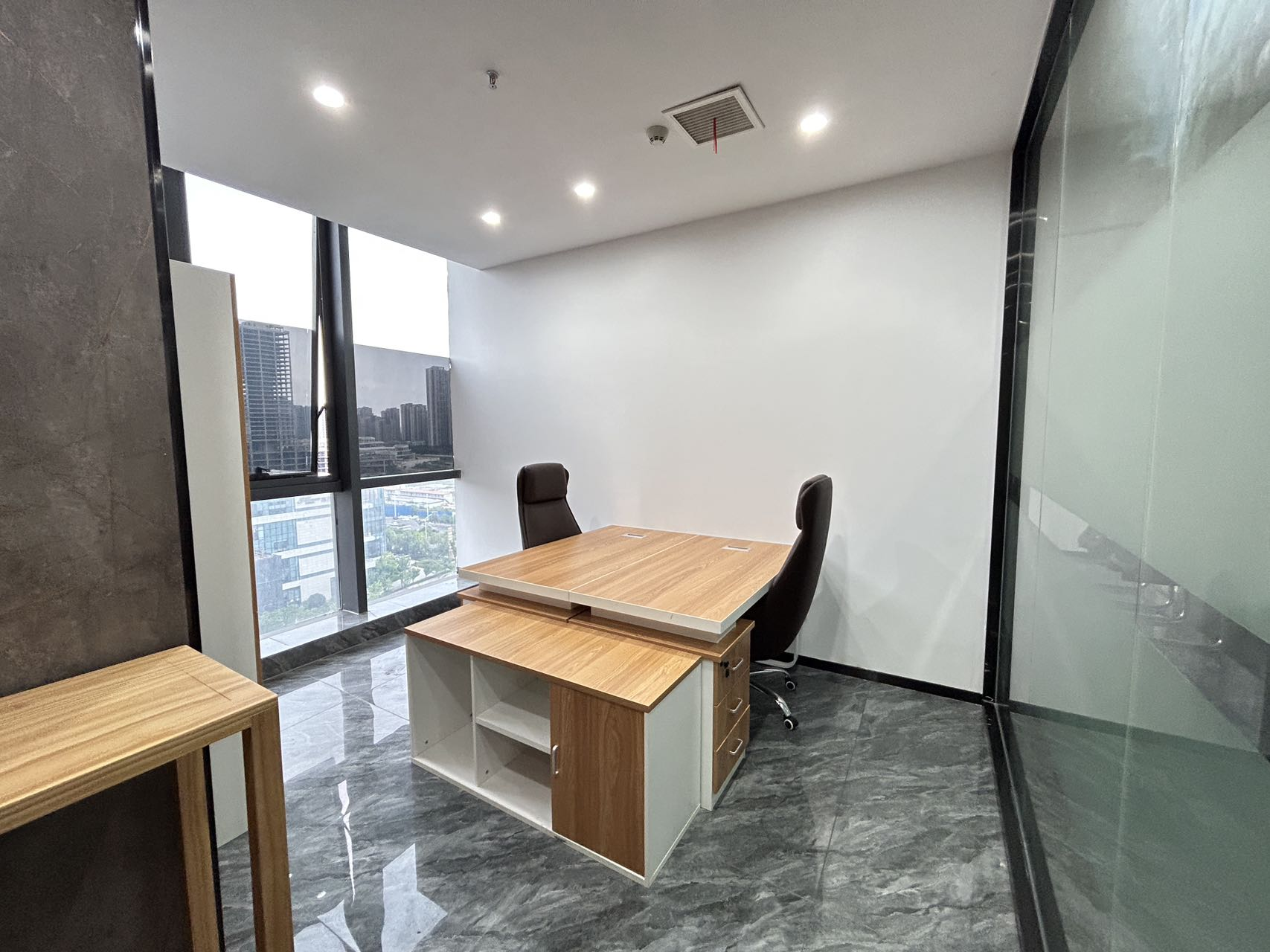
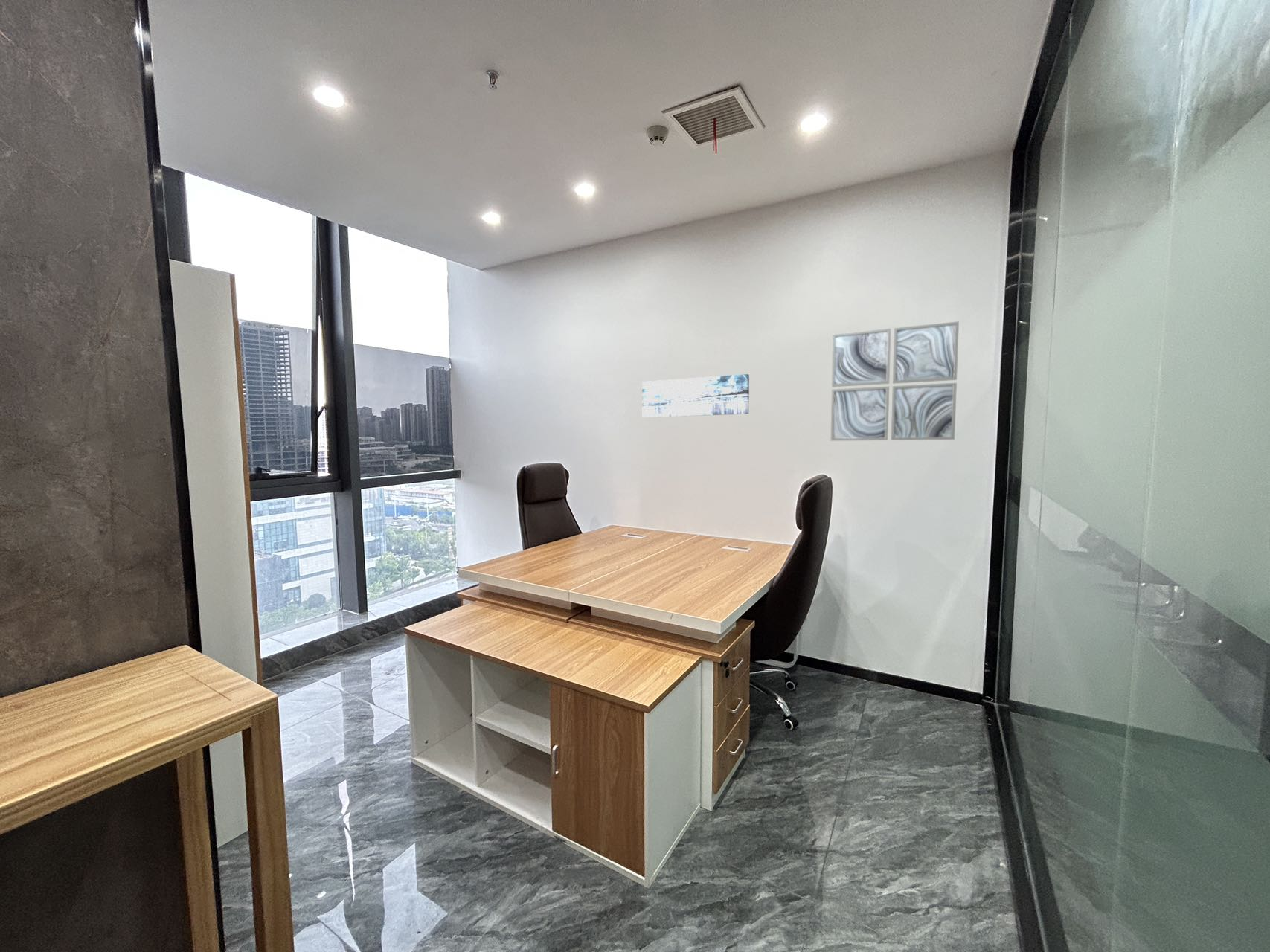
+ wall art (893, 386)
+ wall art (693, 396)
